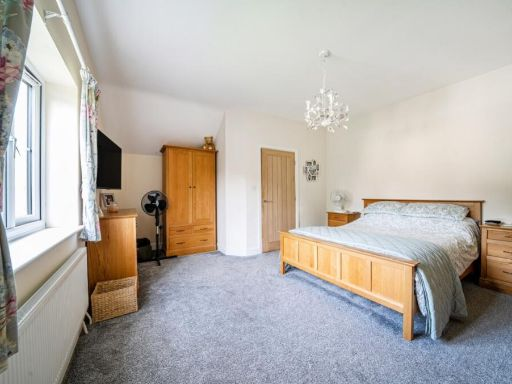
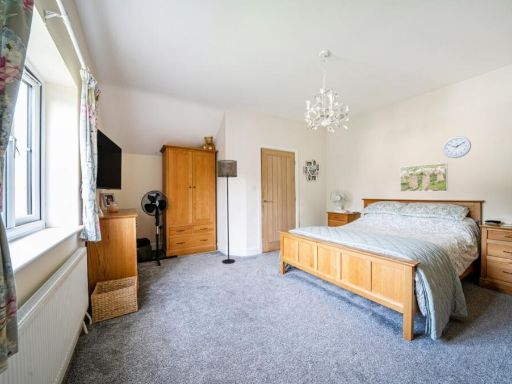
+ wall clock (456, 147)
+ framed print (422, 178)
+ floor lamp (227, 211)
